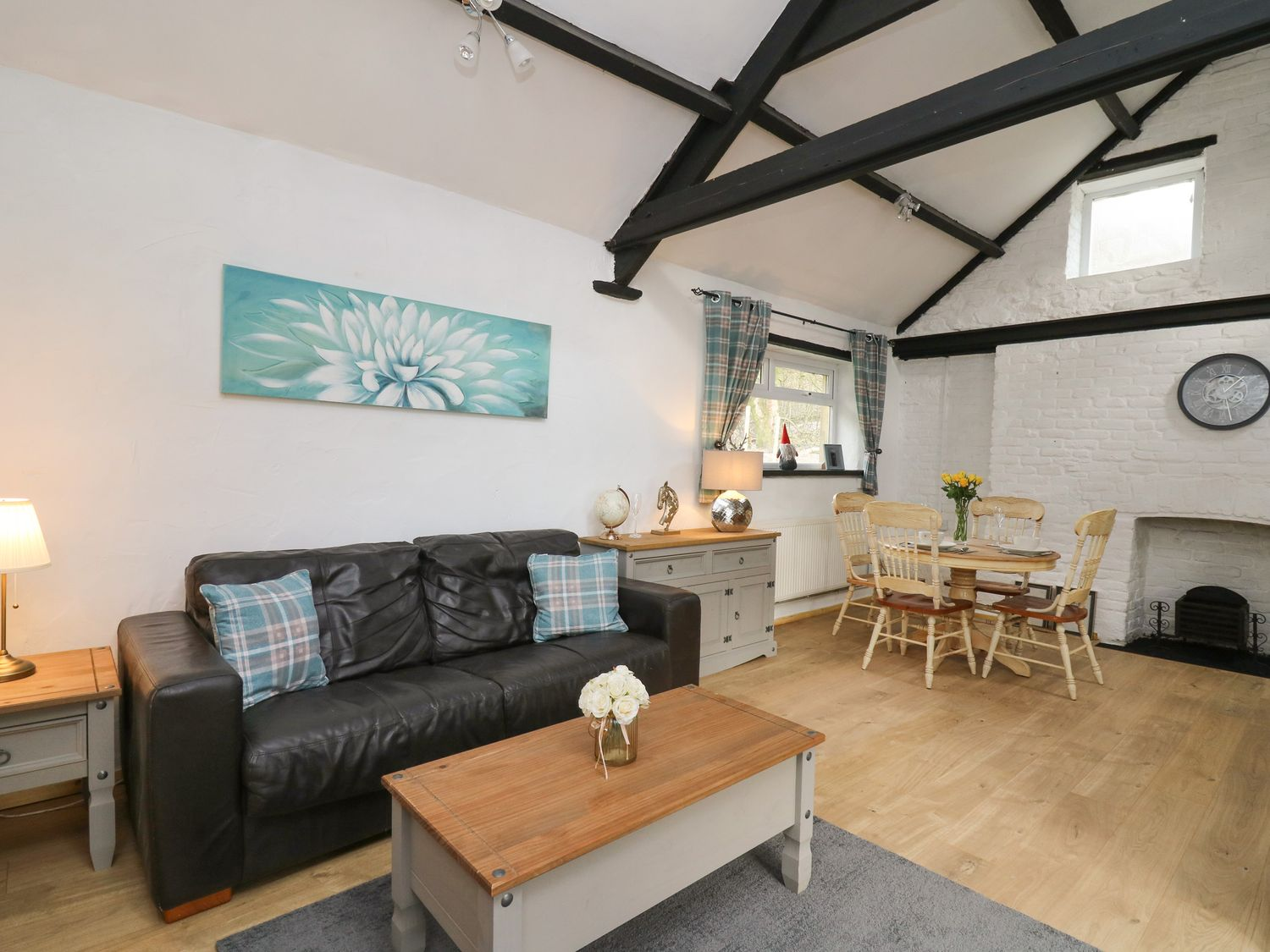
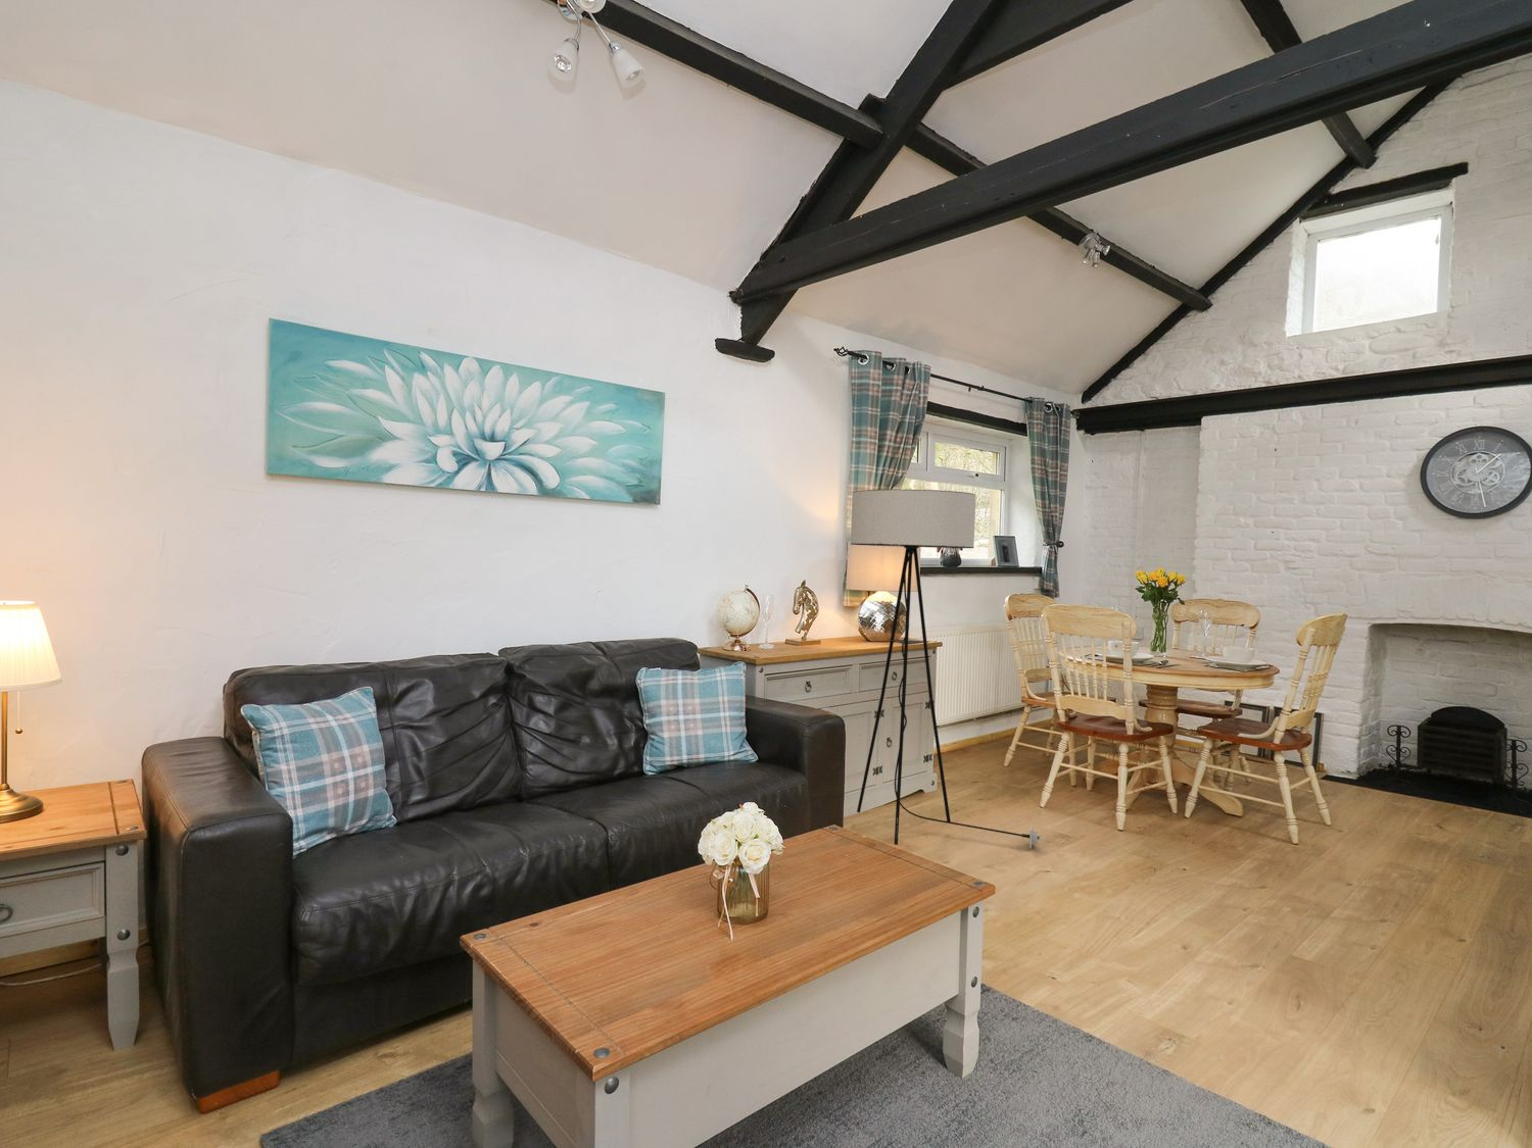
+ floor lamp (929, 670)
